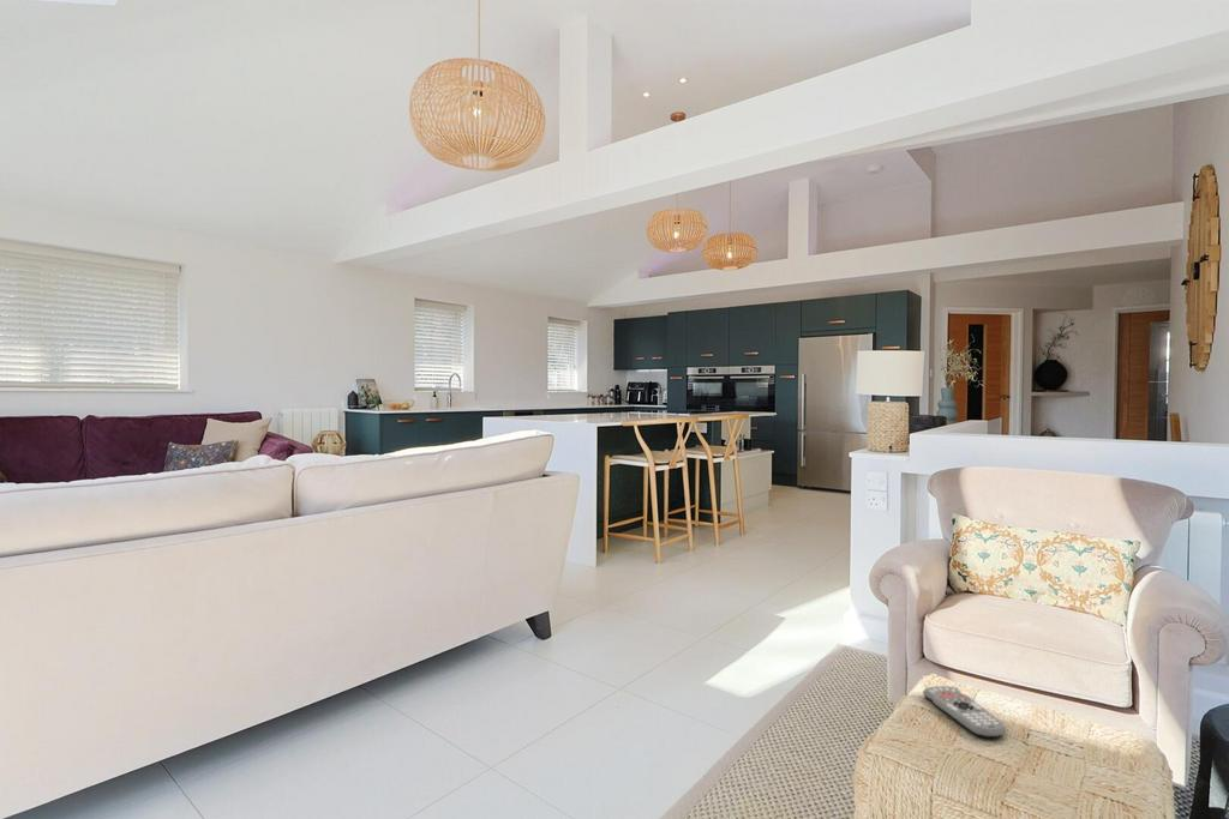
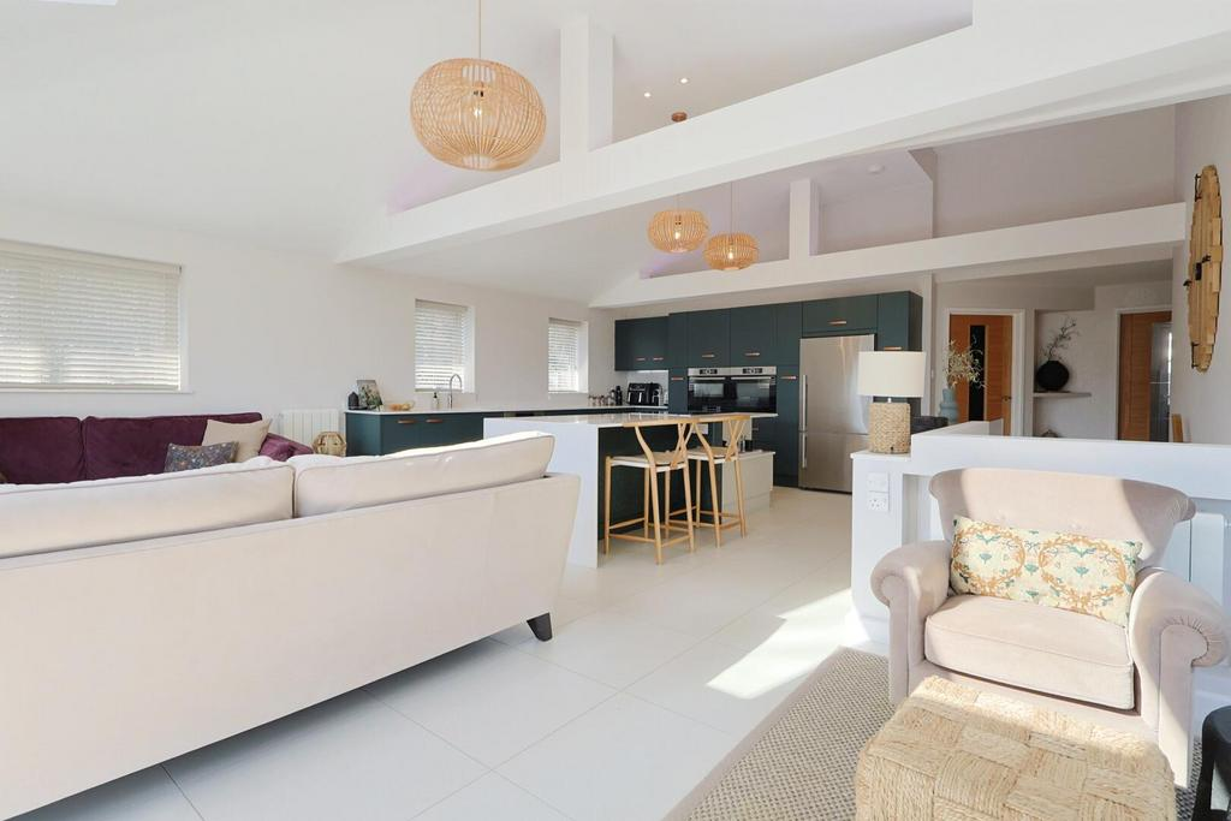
- remote control (964, 710)
